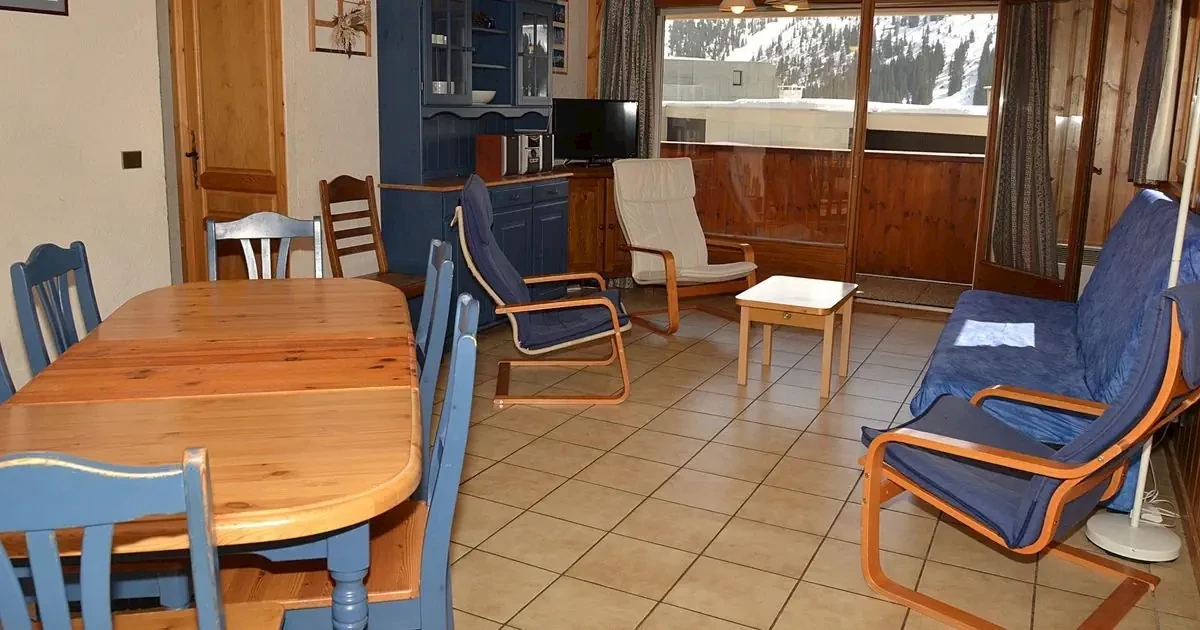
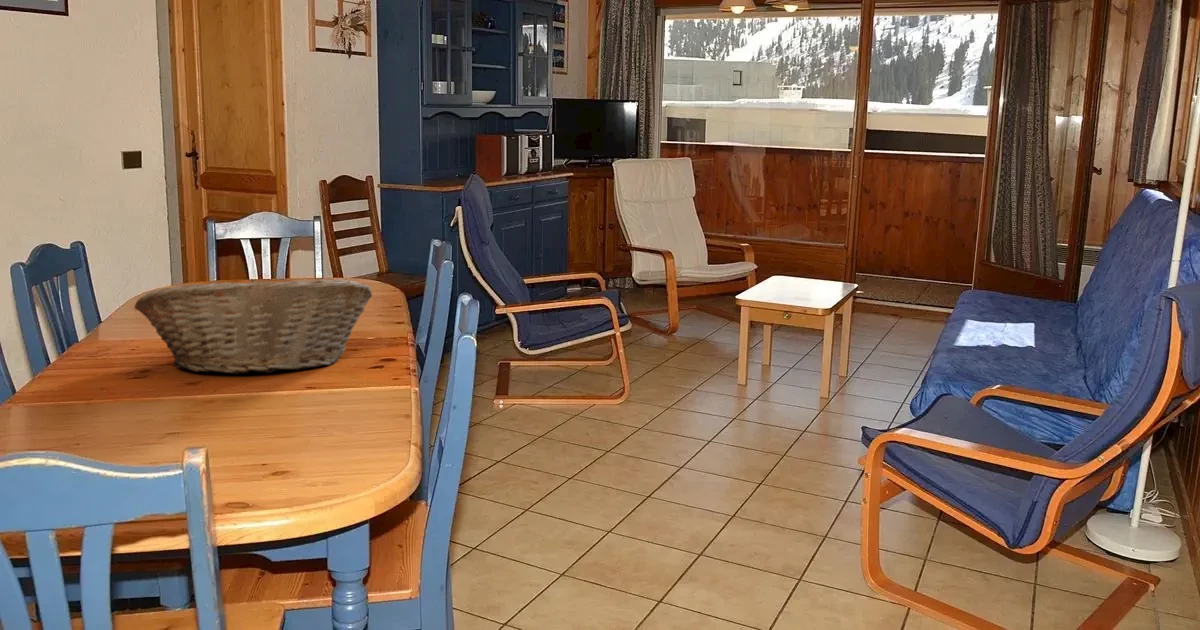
+ fruit basket (258, 317)
